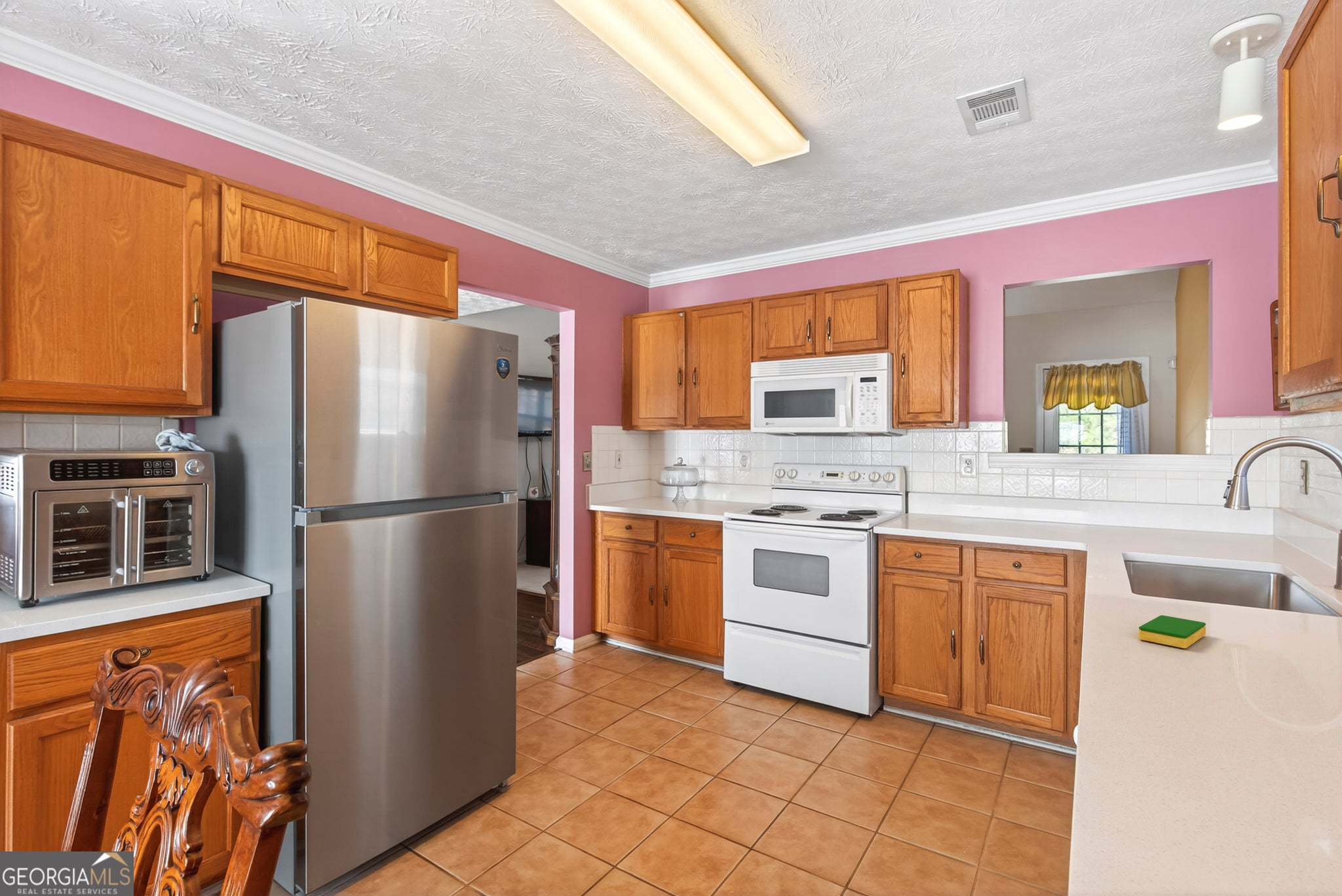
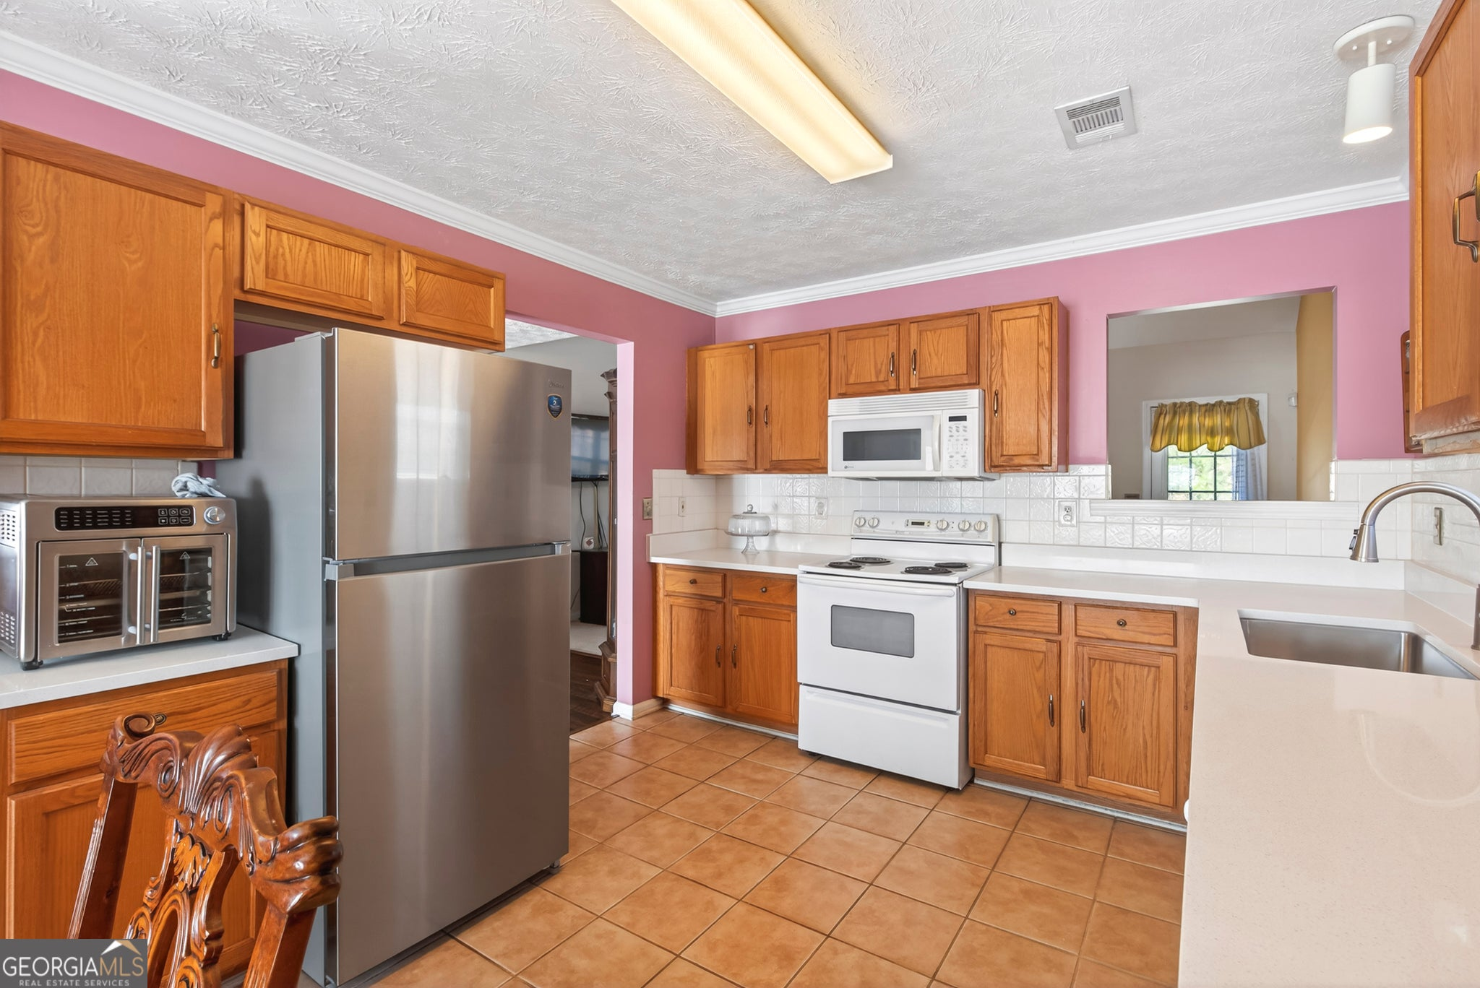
- dish sponge (1172, 631)
